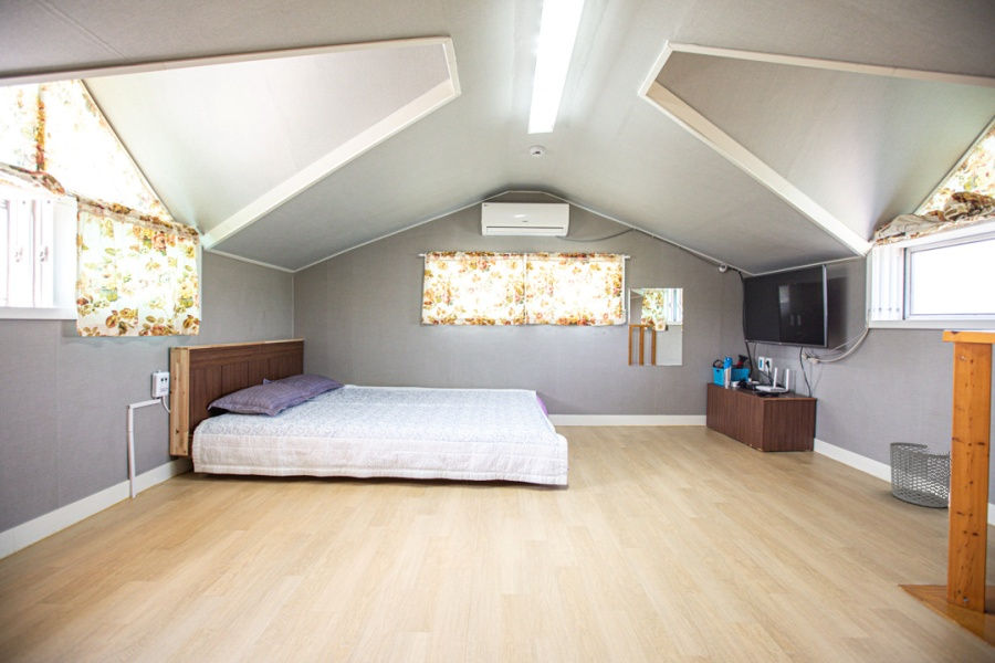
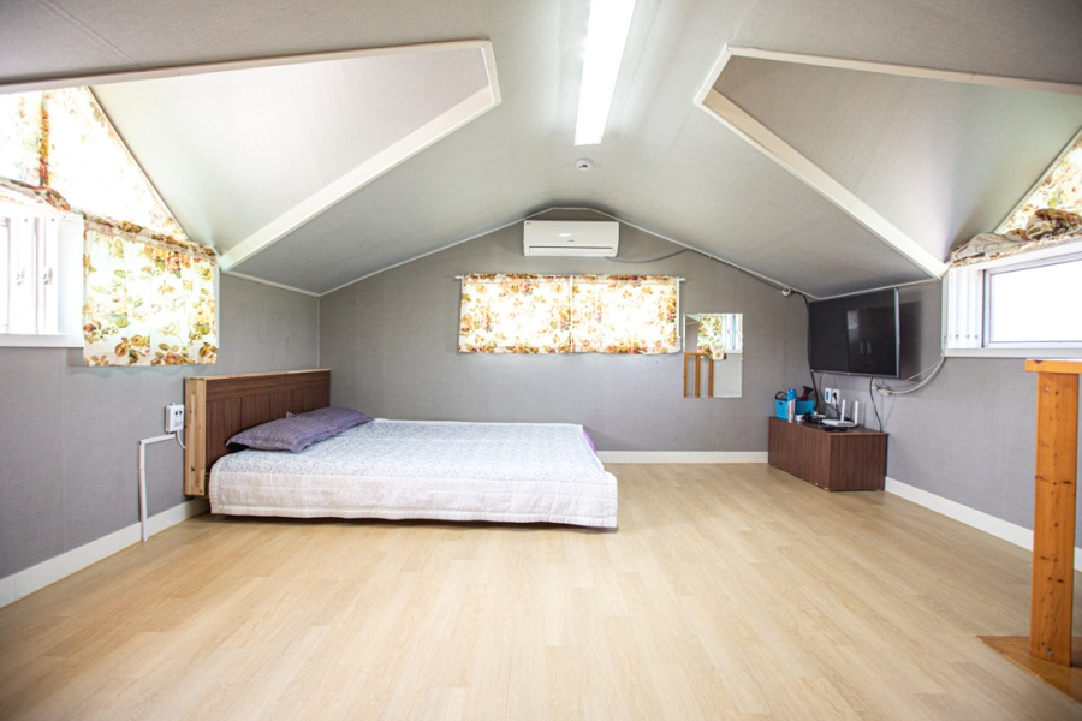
- waste bin (918, 474)
